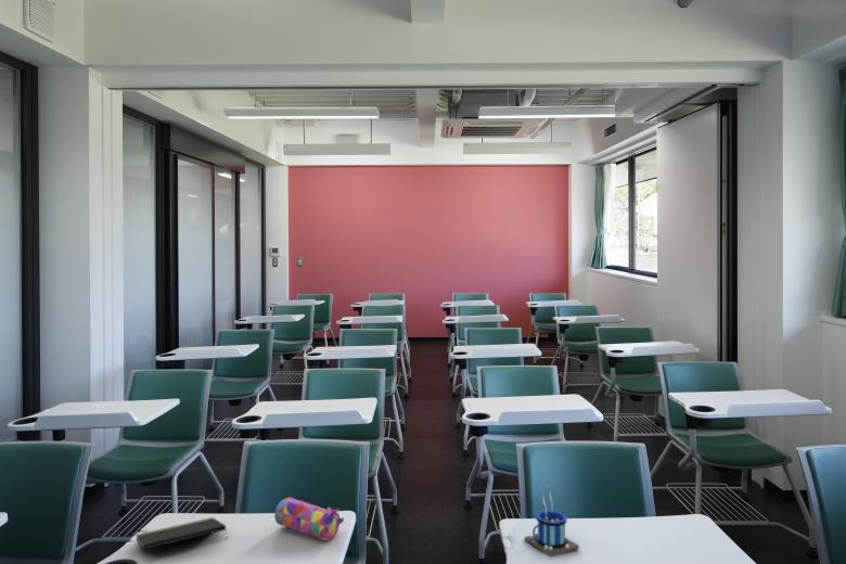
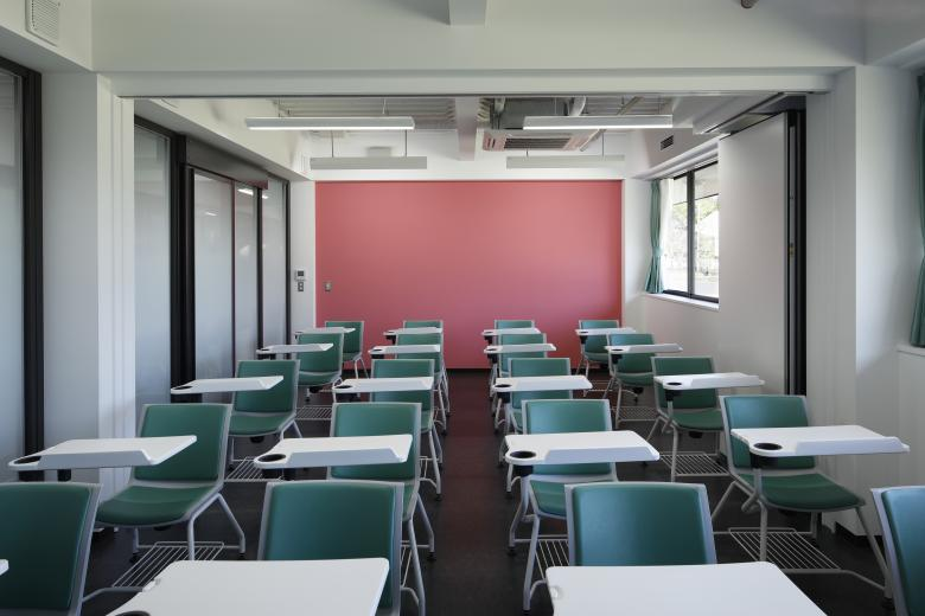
- pencil case (308, 516)
- mug (549, 514)
- notepad (180, 531)
